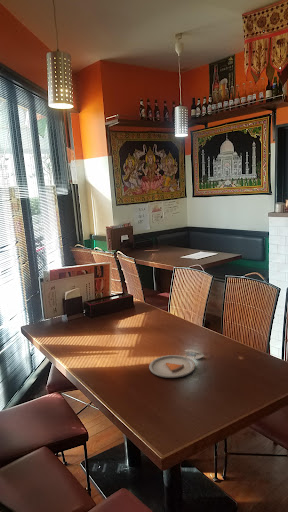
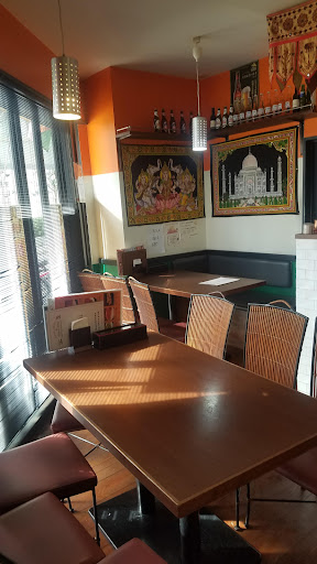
- dinner plate (178, 362)
